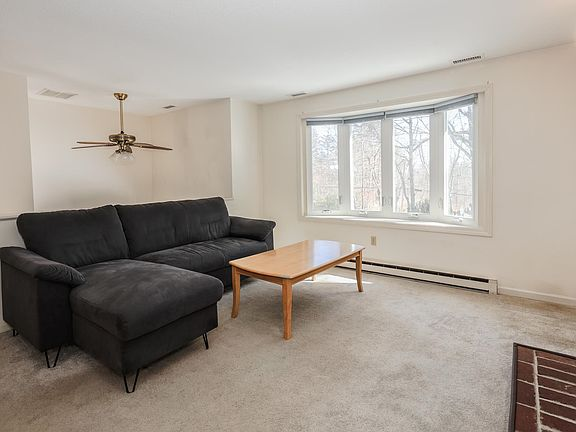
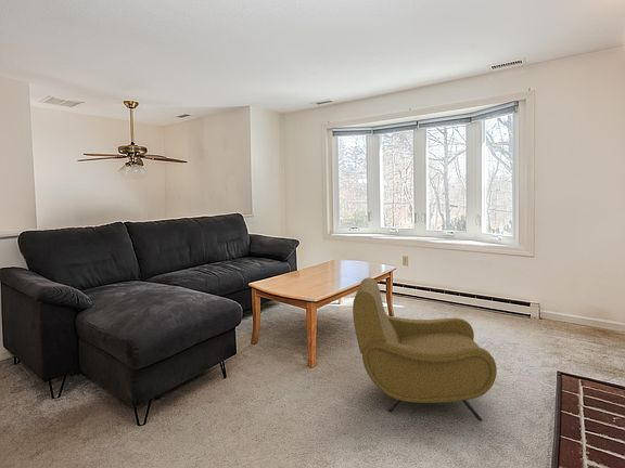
+ armchair (422, 340)
